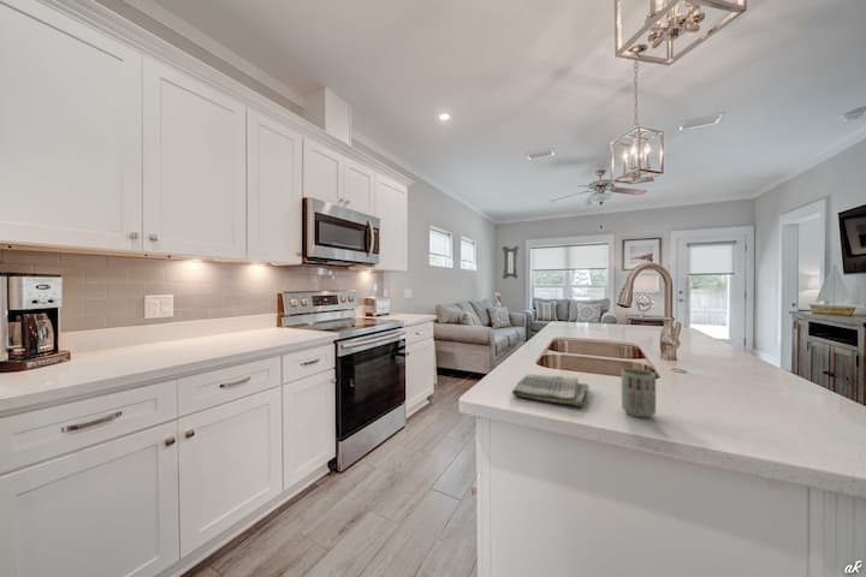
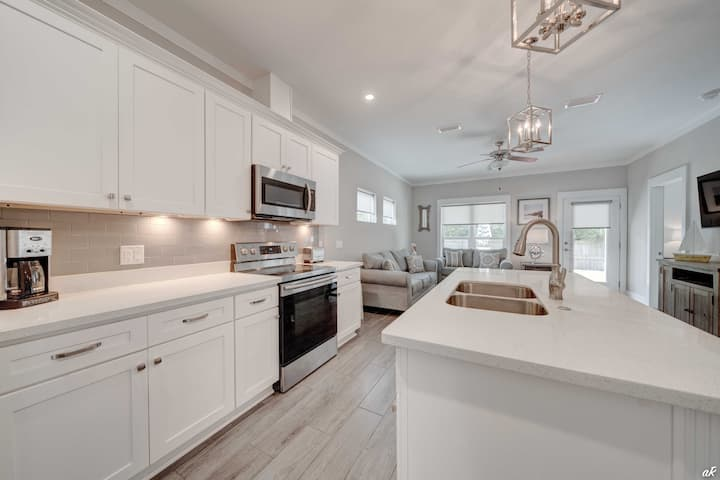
- dish towel (551, 386)
- cup (637, 392)
